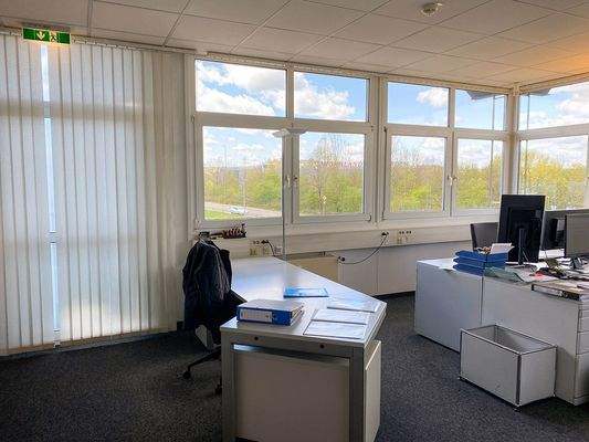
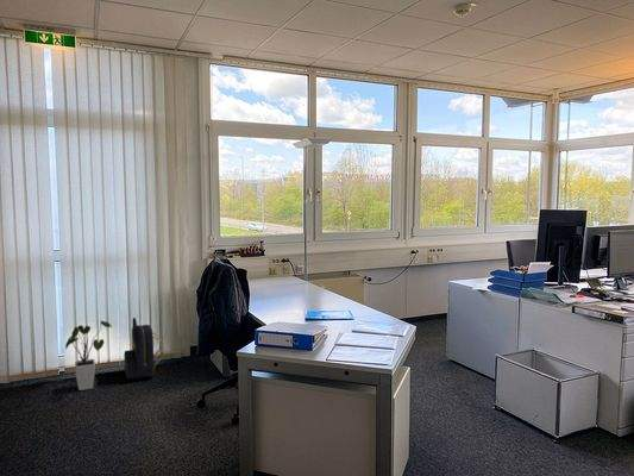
+ backpack (144, 347)
+ house plant (88, 353)
